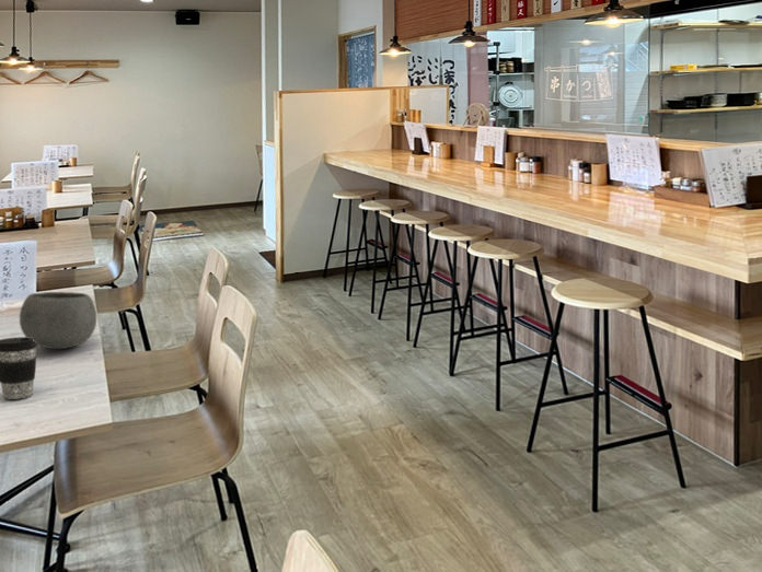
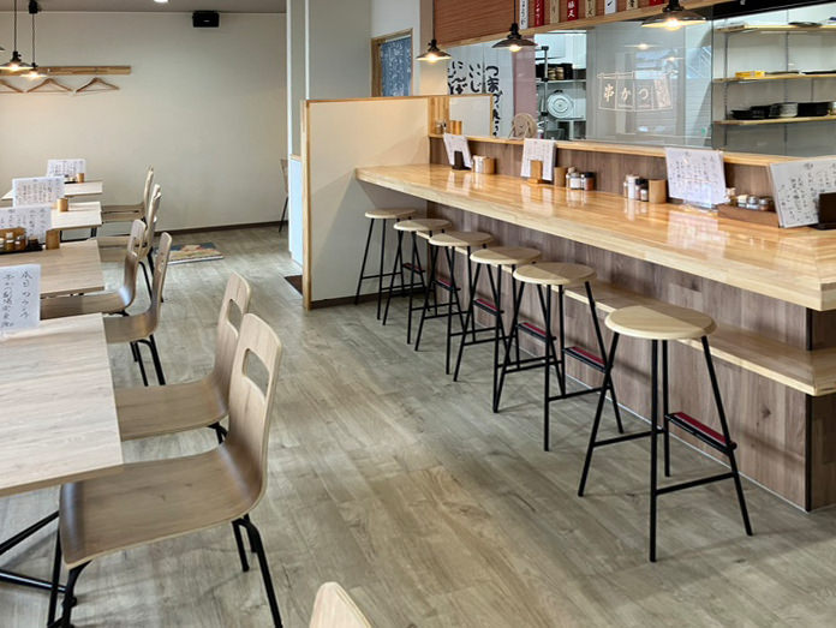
- bowl (58, 320)
- coffee cup (15, 367)
